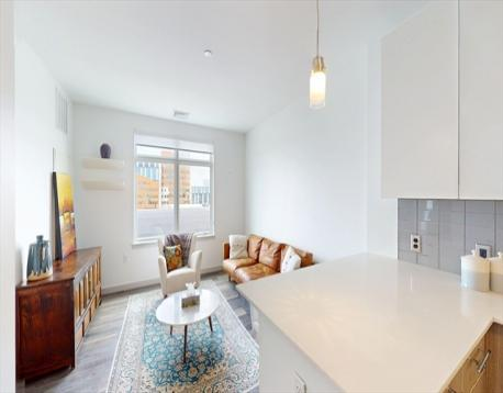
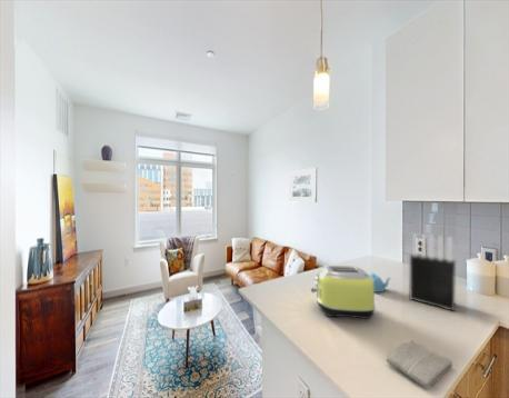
+ wall art (301, 186)
+ washcloth (419, 360)
+ knife block (431, 267)
+ toaster (341, 289)
+ teapot (373, 280)
